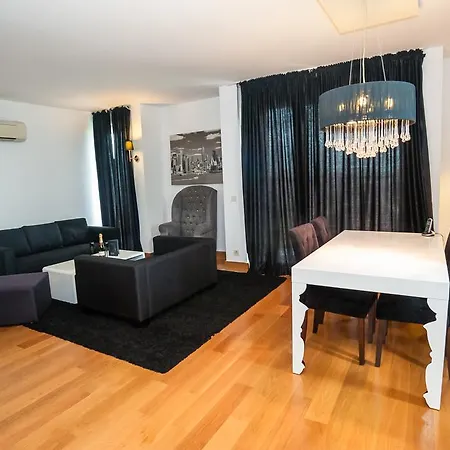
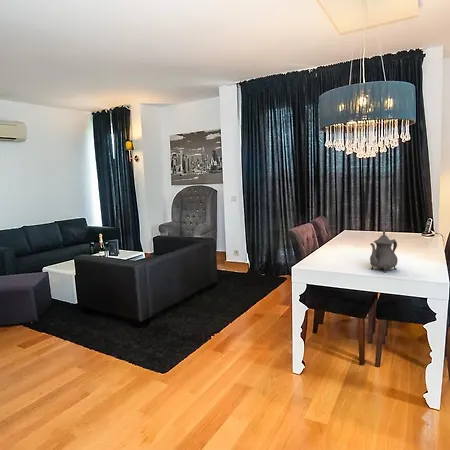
+ teapot (383, 249)
